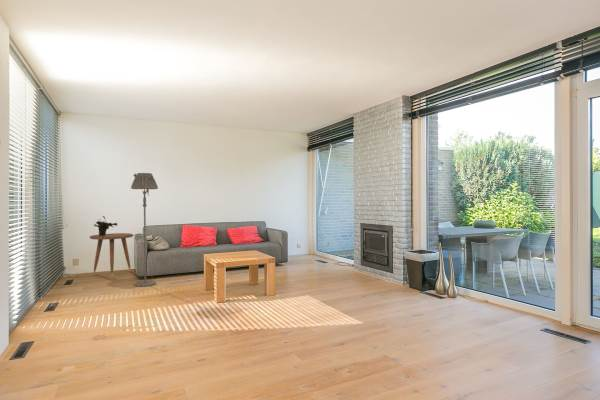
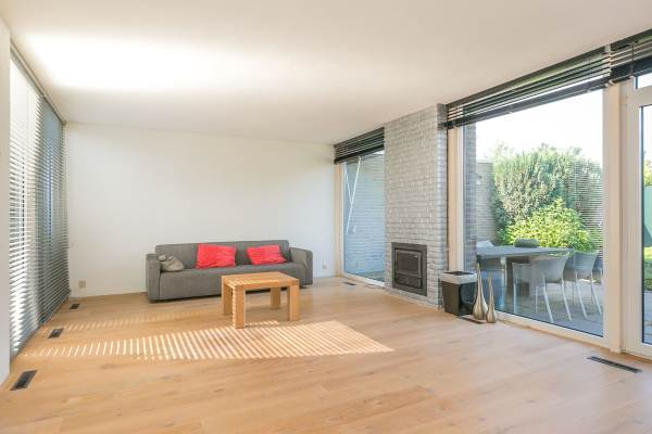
- potted plant (105, 225)
- floor lamp (145, 228)
- side table (112, 254)
